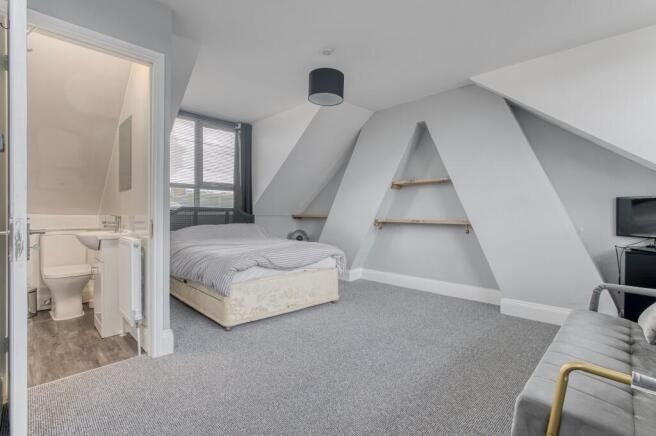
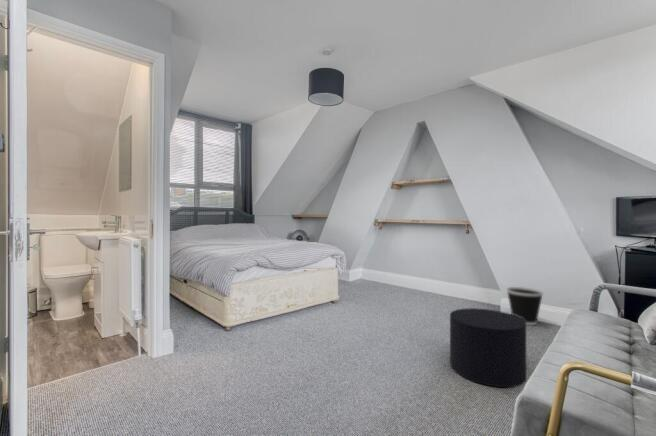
+ stool (486, 343)
+ wastebasket (524, 306)
